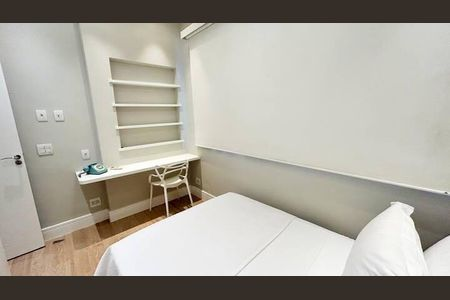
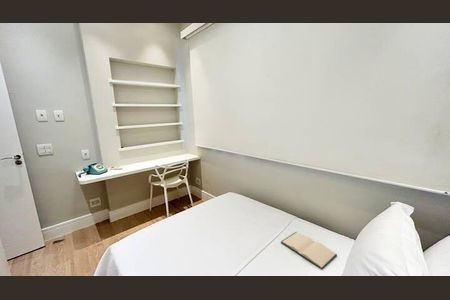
+ hardback book (307, 246)
